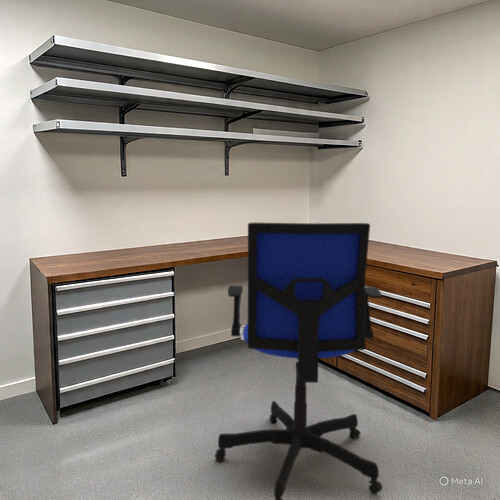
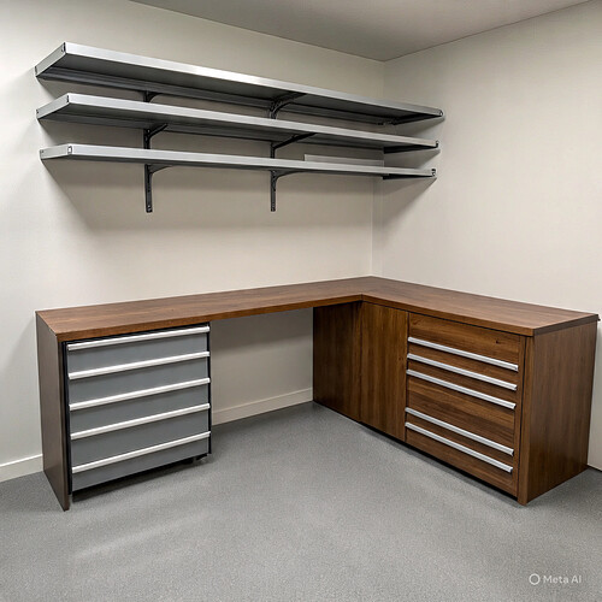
- office chair (294, 344)
